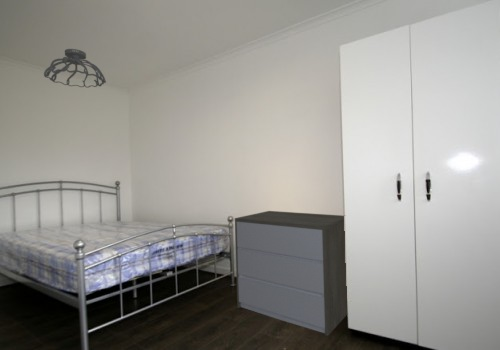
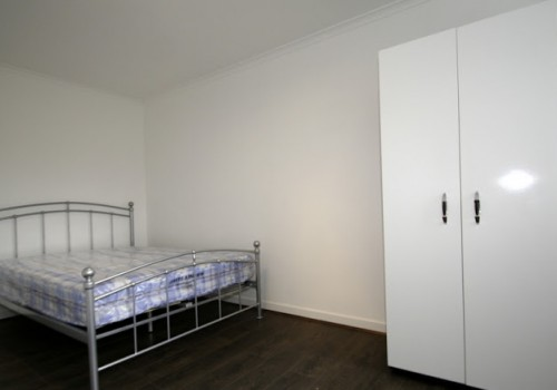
- ceiling light fixture (76, 66)
- dresser (293, 262)
